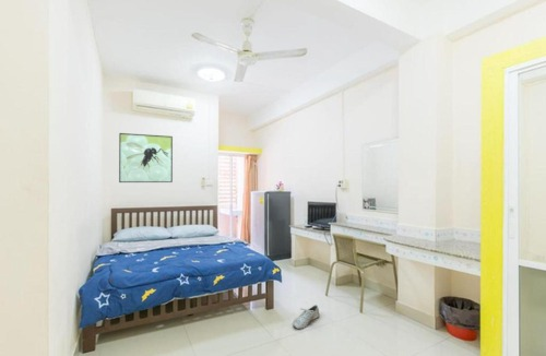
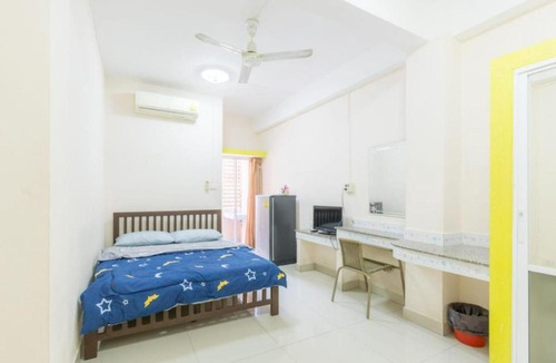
- shoe (306, 315)
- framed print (146, 158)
